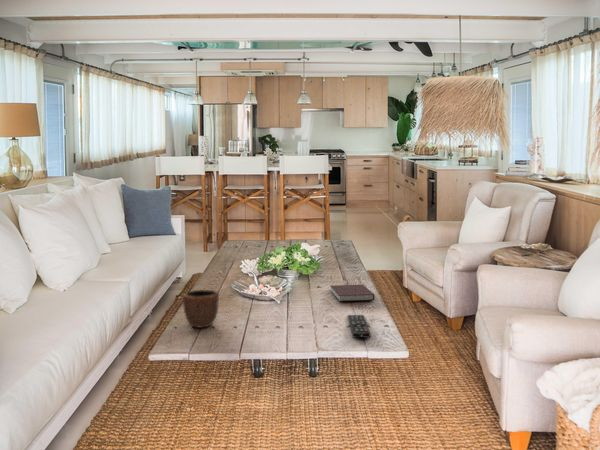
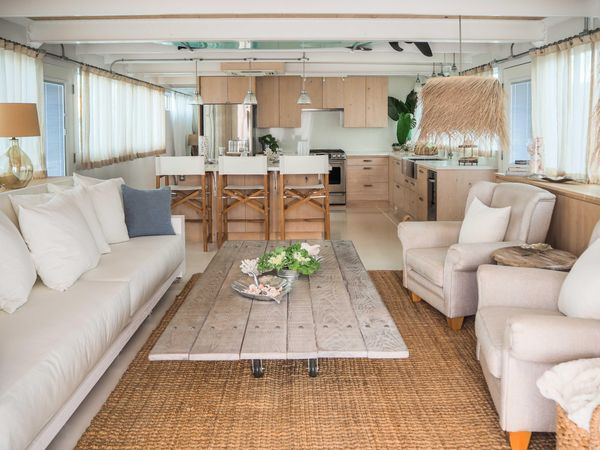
- notebook (351, 292)
- remote control (358, 325)
- bowl (201, 309)
